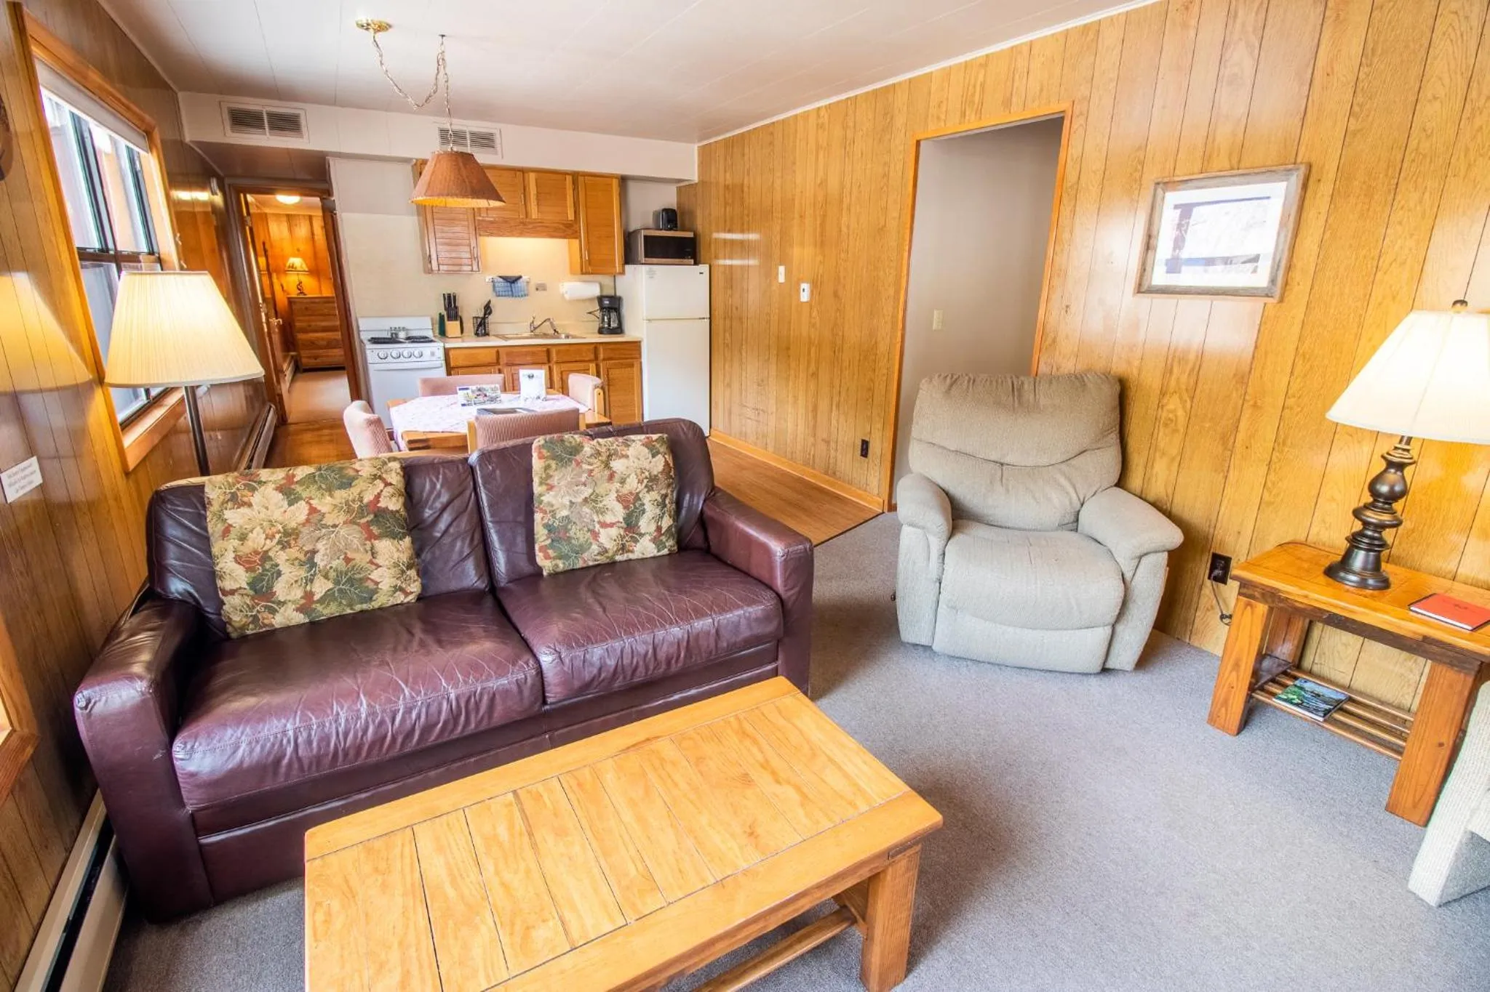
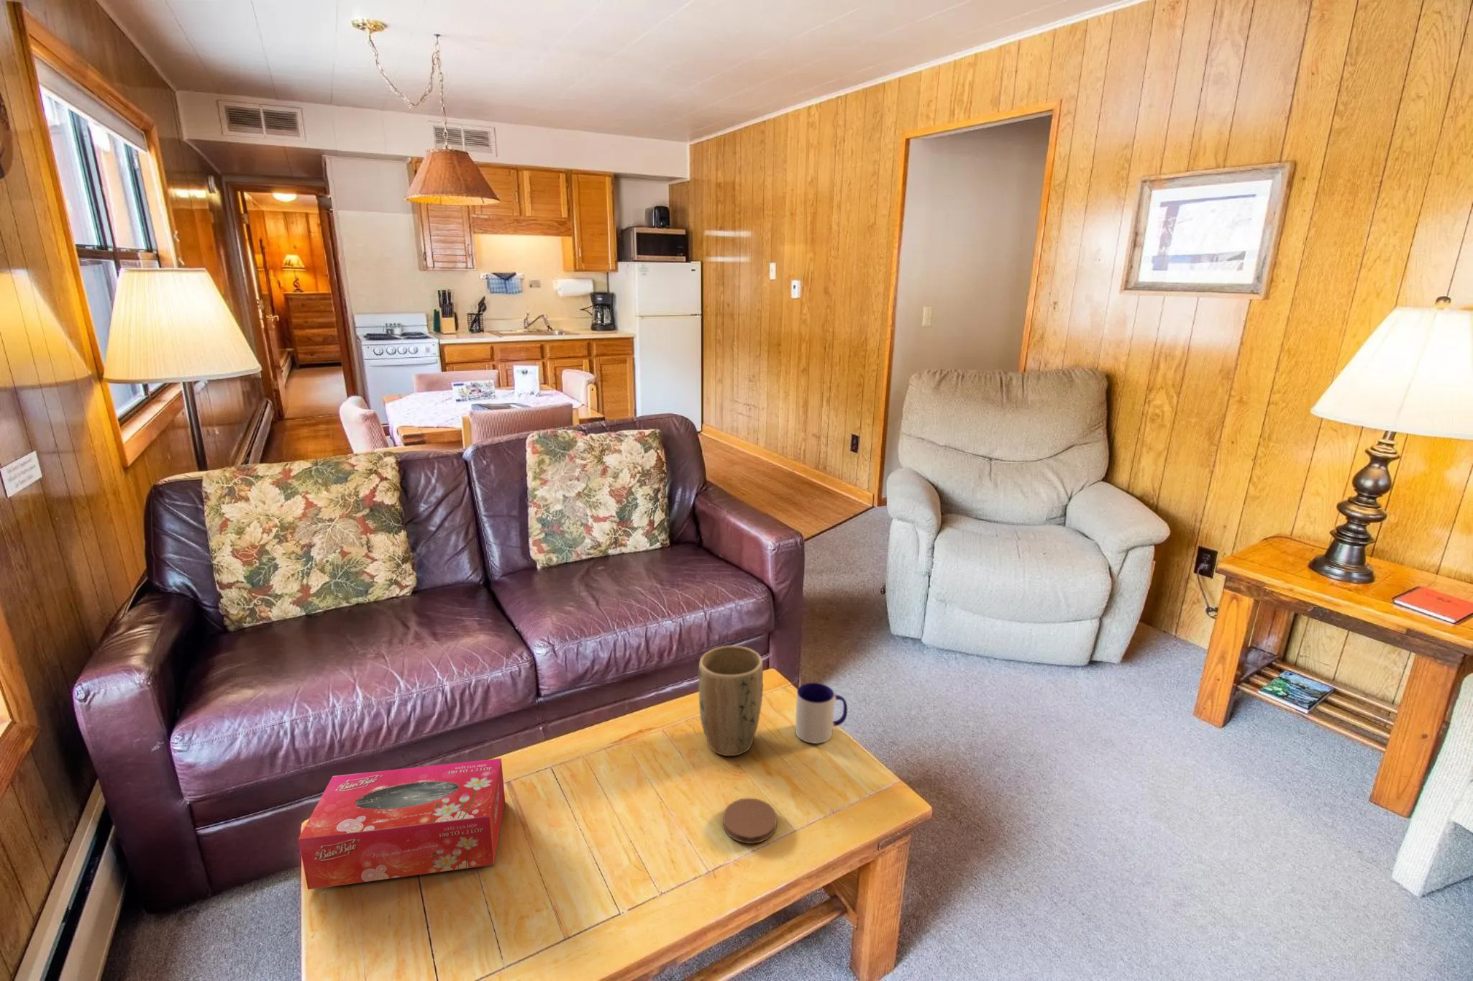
+ coaster (749, 820)
+ mug (822, 712)
+ plant pot (730, 702)
+ tissue box (411, 819)
